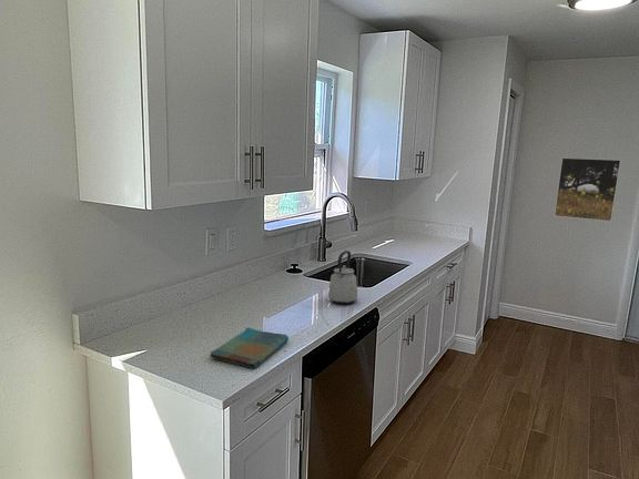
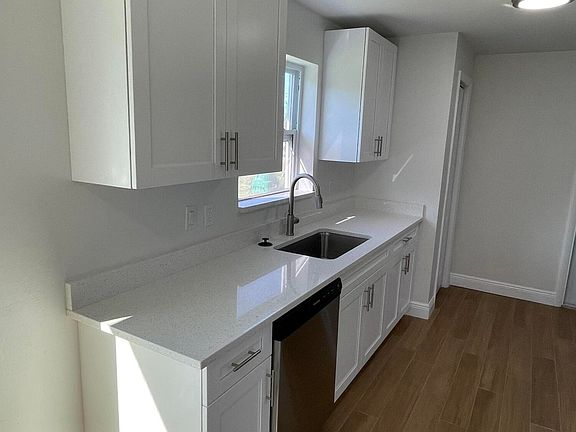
- dish towel (251, 346)
- kettle (345, 275)
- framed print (586, 188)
